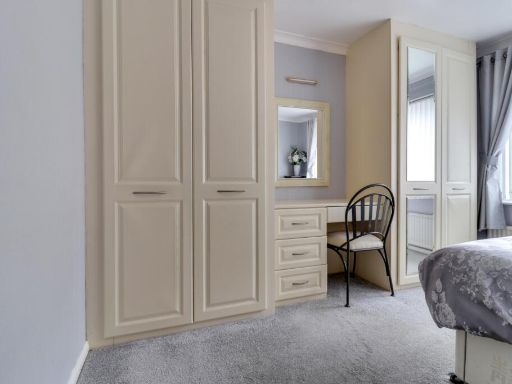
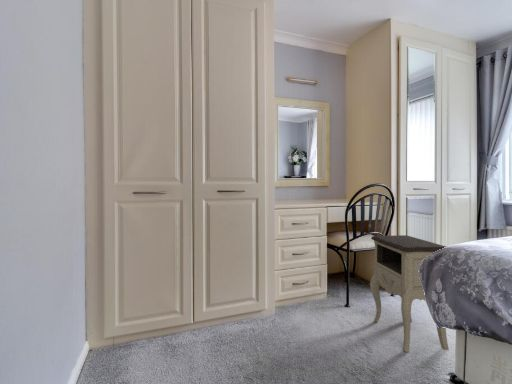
+ nightstand (405, 287)
